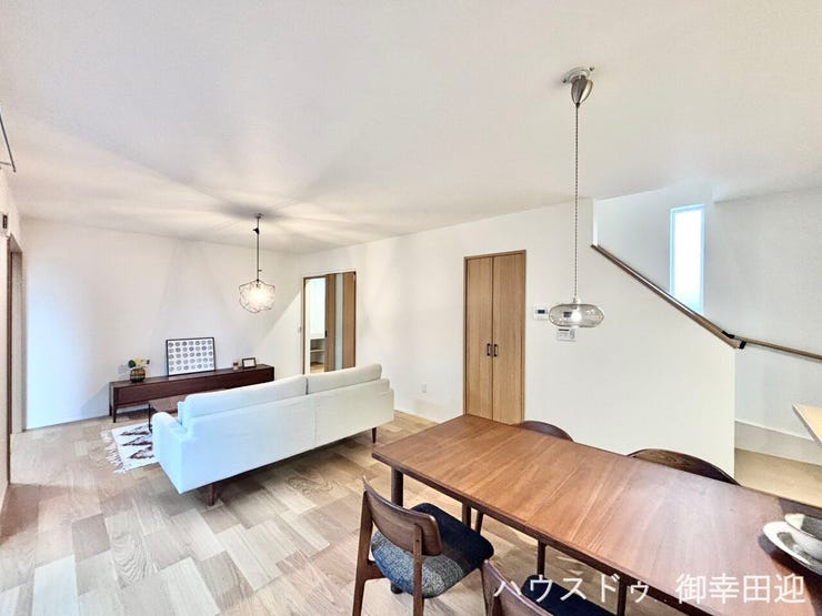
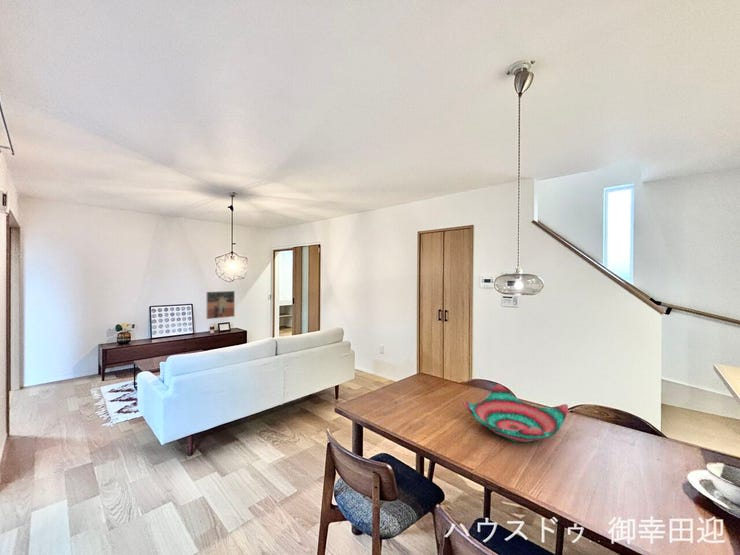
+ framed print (220, 304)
+ decorative bowl (513, 416)
